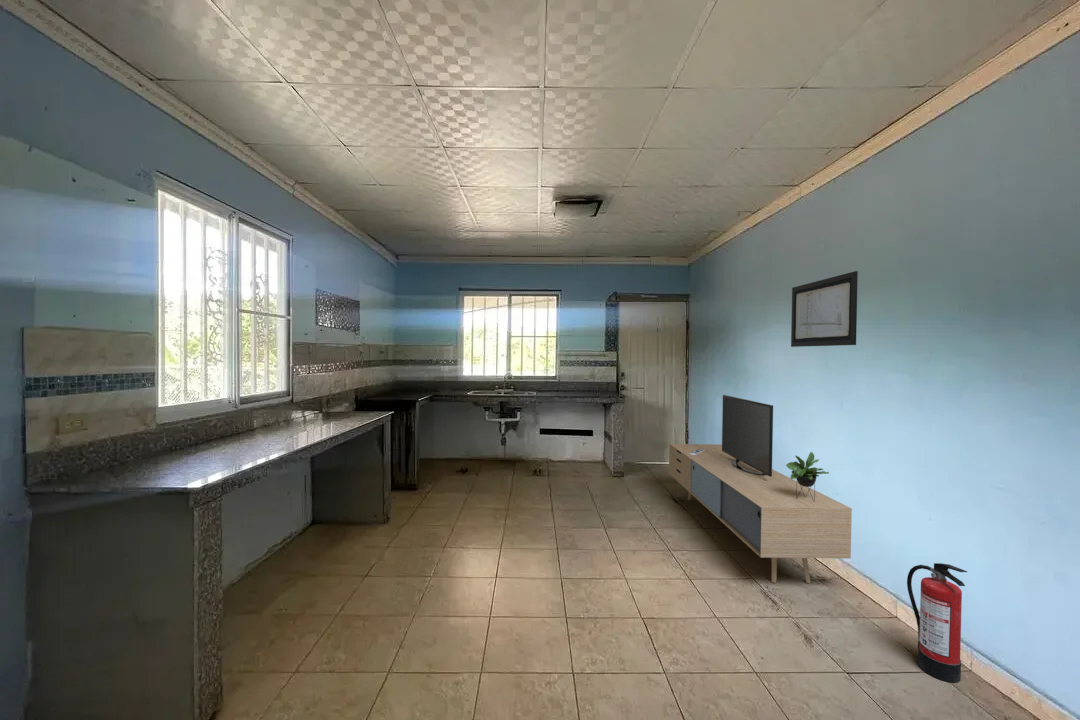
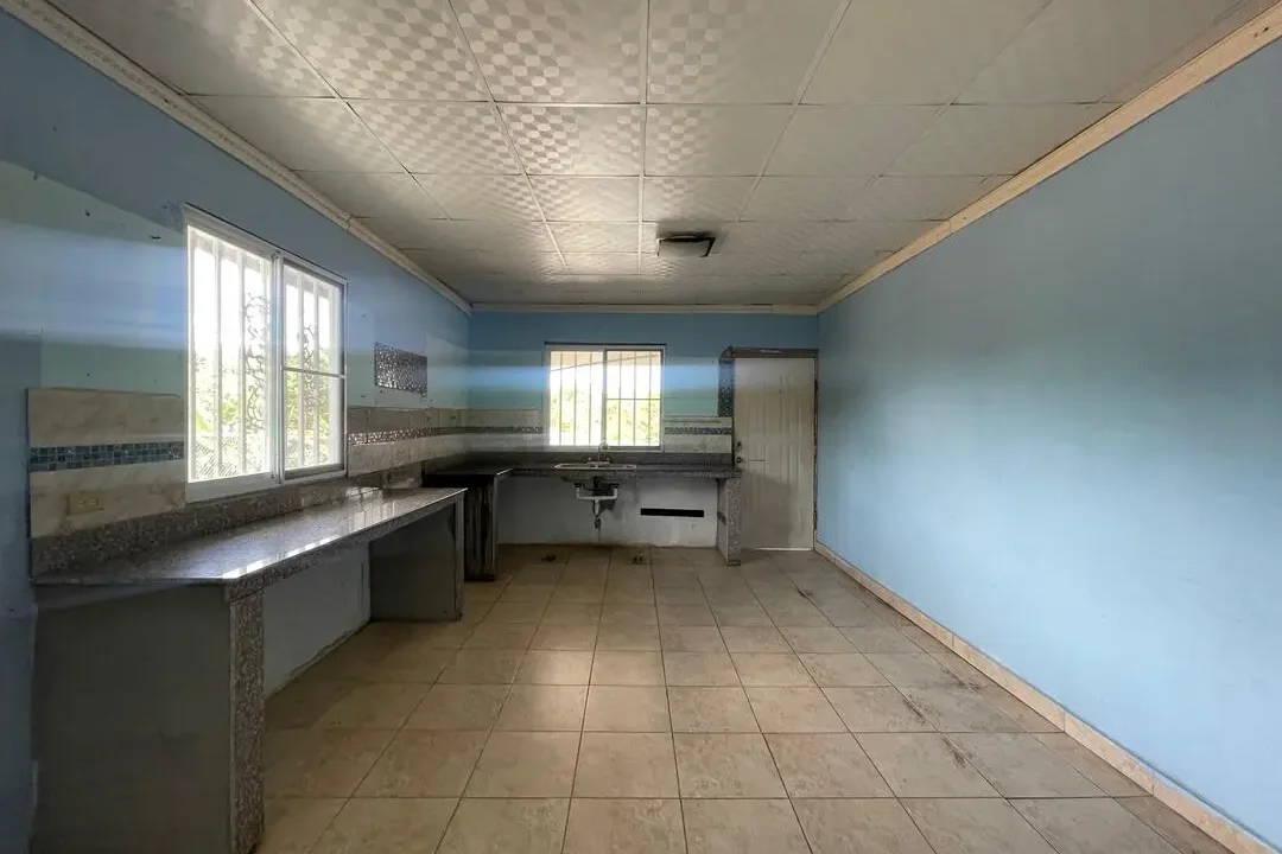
- fire extinguisher (933, 610)
- media console (738, 465)
- wall art (820, 313)
